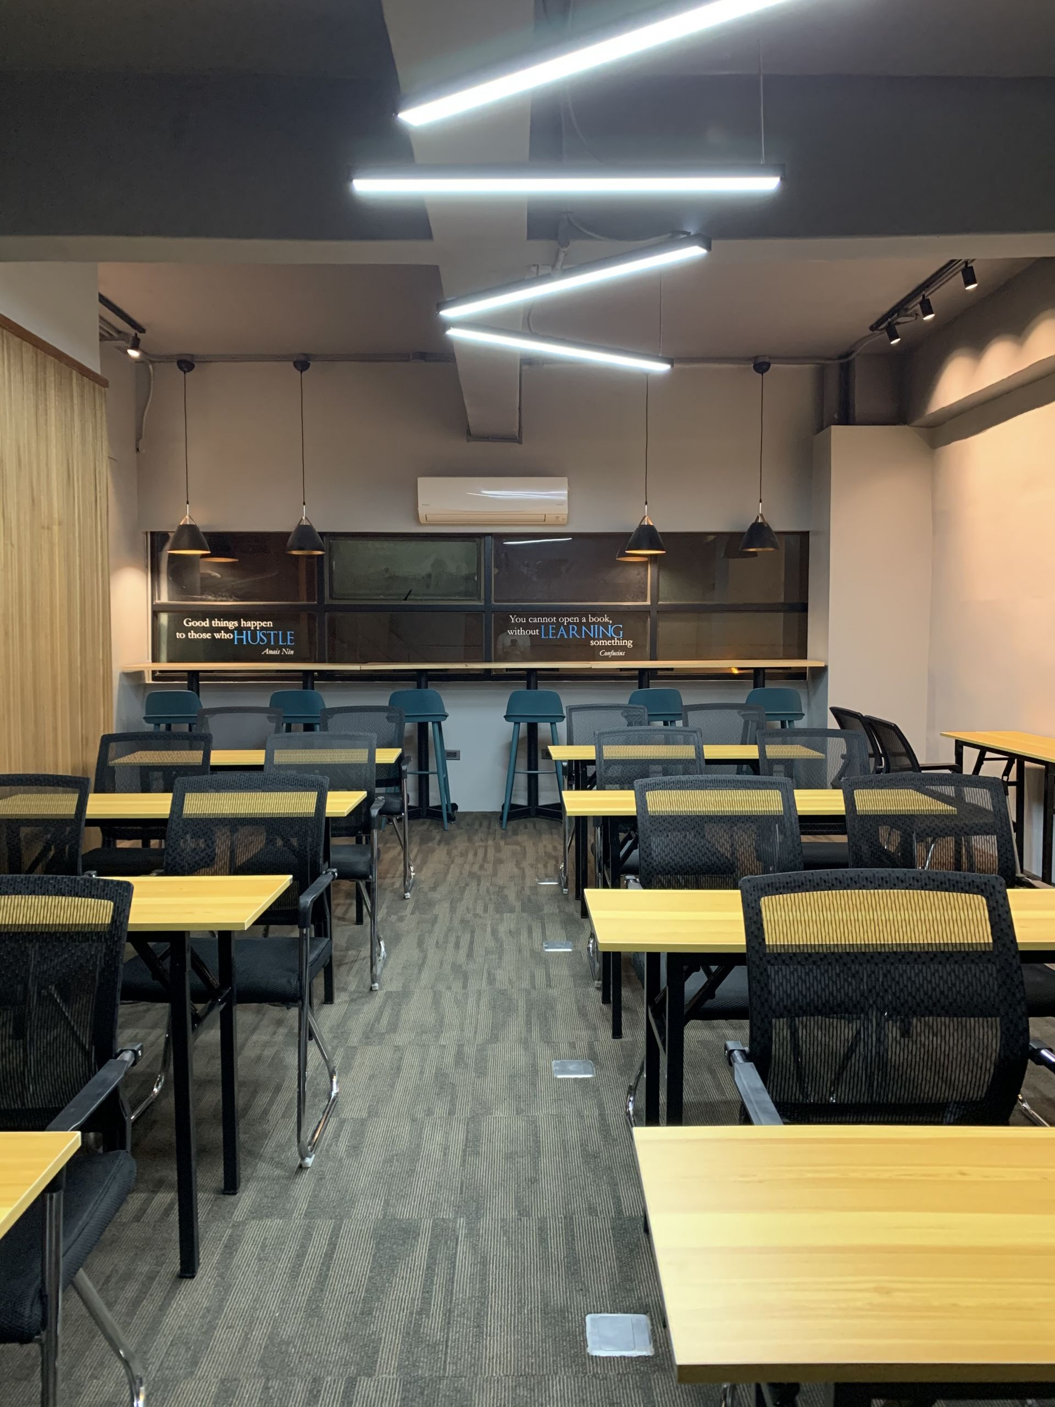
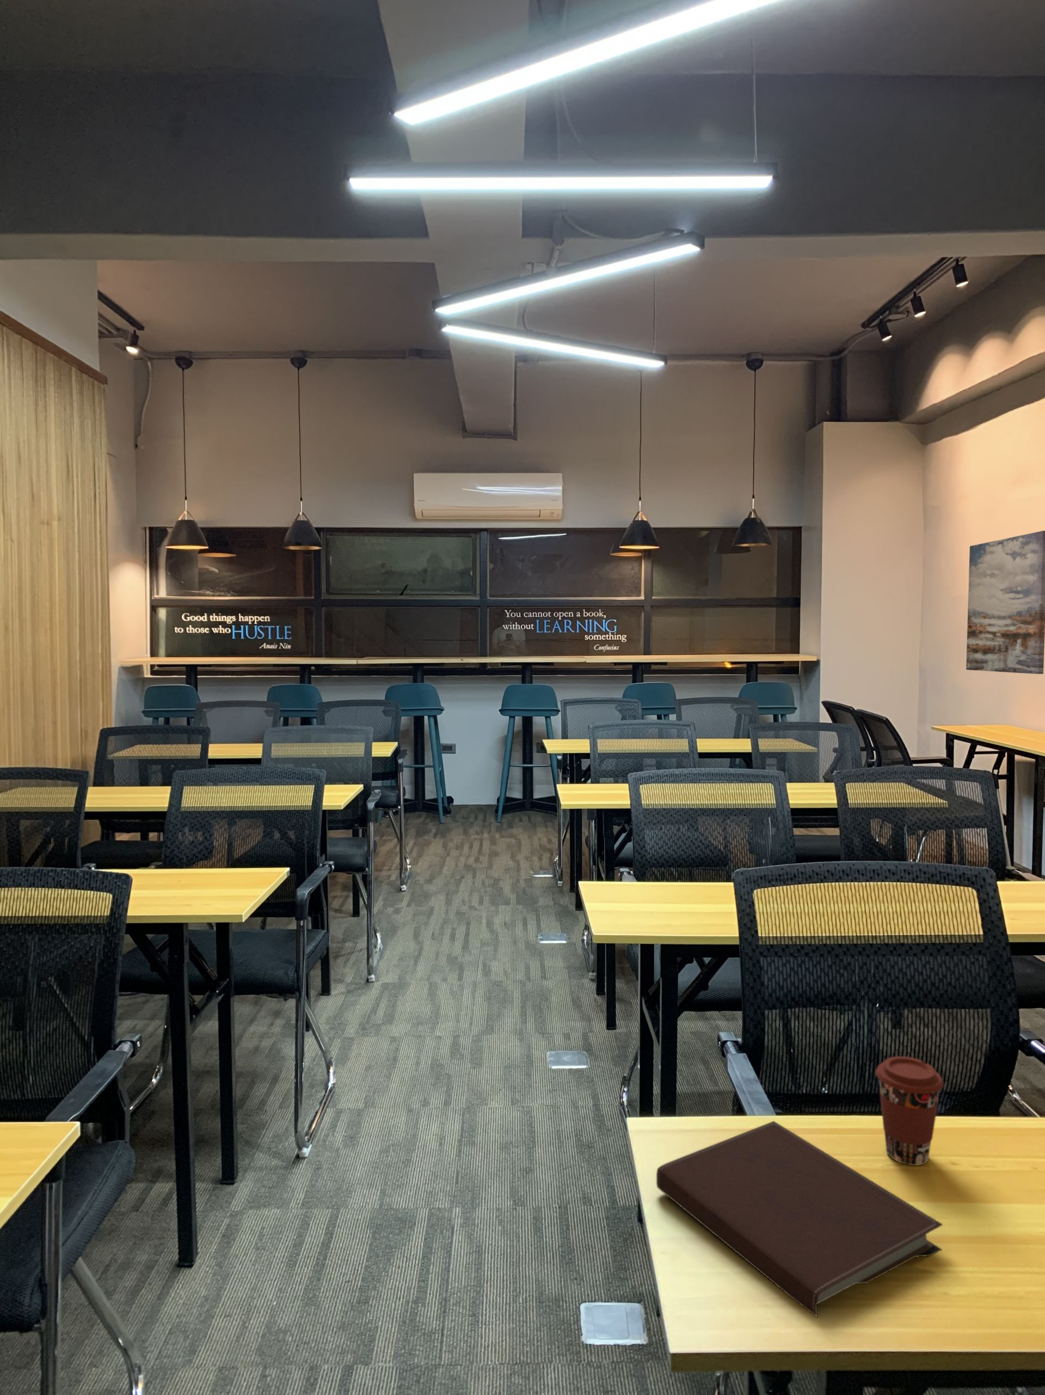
+ coffee cup (908, 1111)
+ wall art (1003, 605)
+ notebook (791, 1206)
